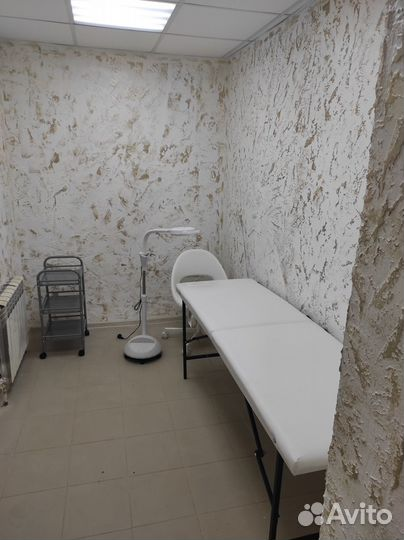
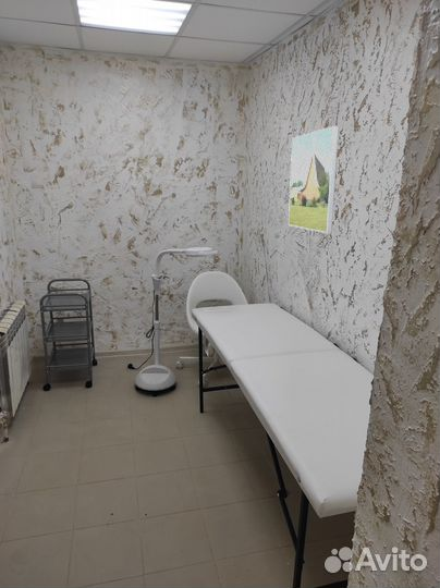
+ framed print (310, 182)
